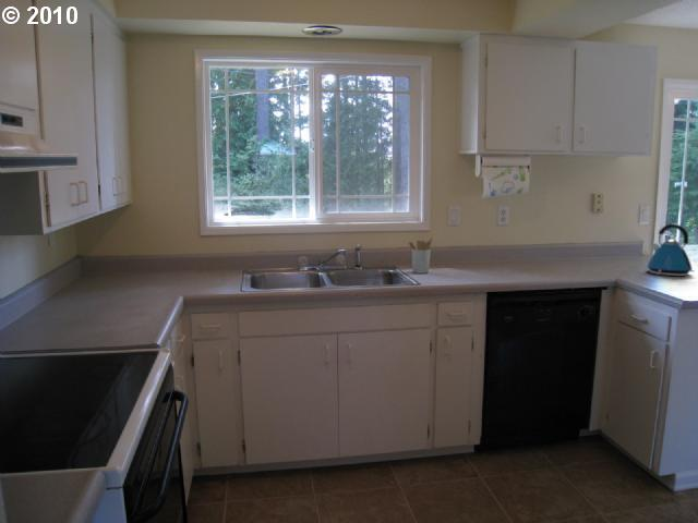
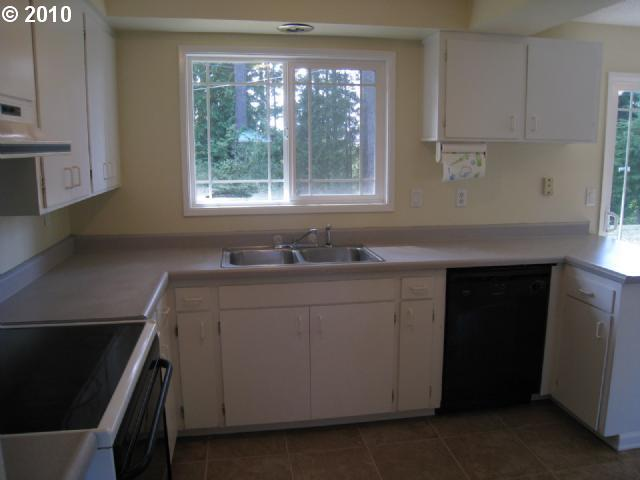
- utensil holder (421, 255)
- kettle (672, 248)
